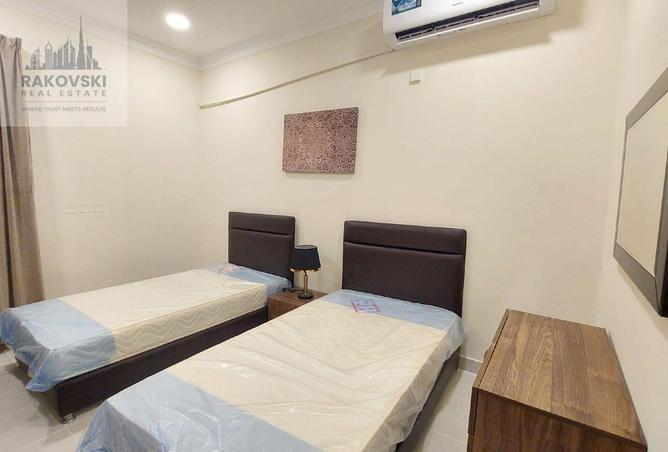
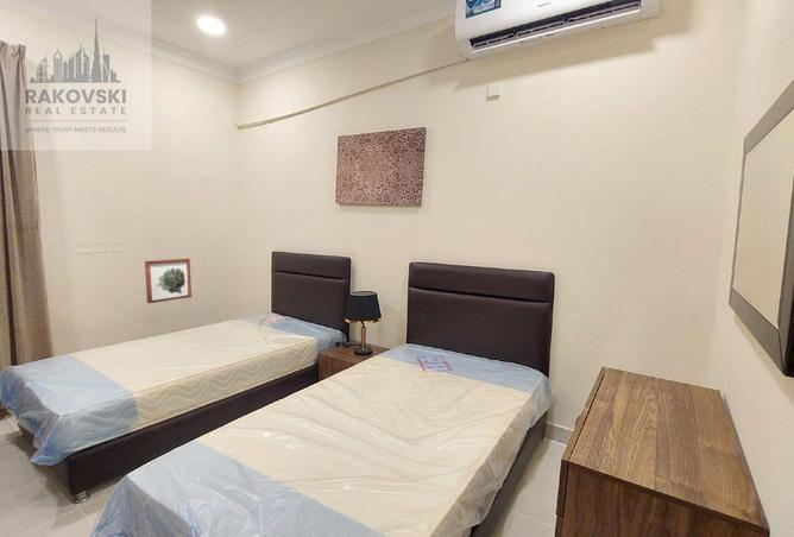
+ wall art (169, 279)
